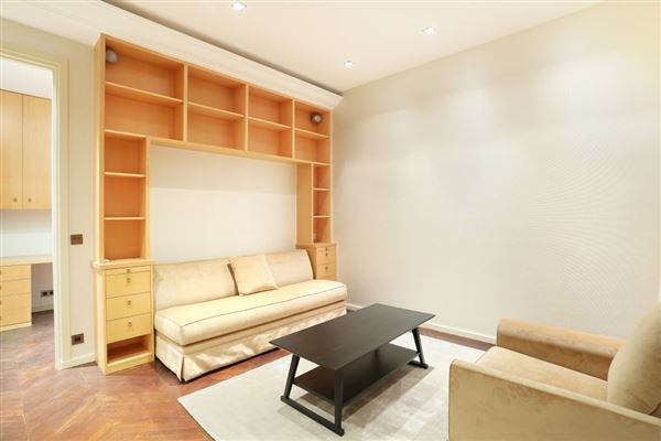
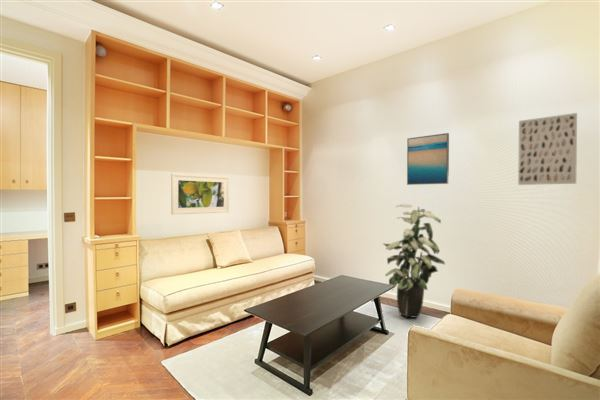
+ wall art (546, 150)
+ indoor plant (410, 259)
+ wall art (427, 160)
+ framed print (202, 194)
